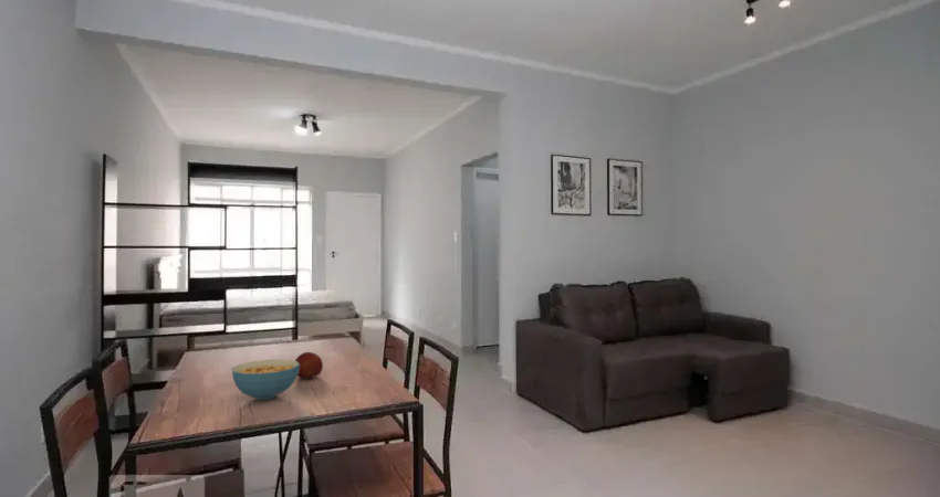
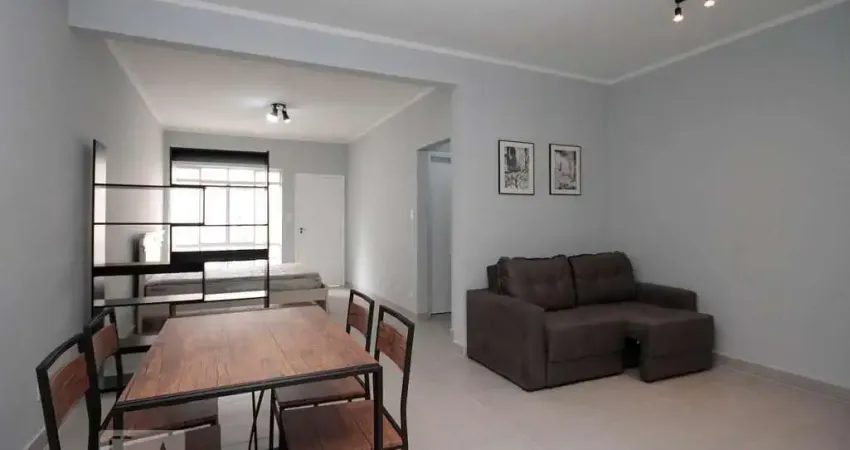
- fruit (307, 364)
- cereal bowl (265, 381)
